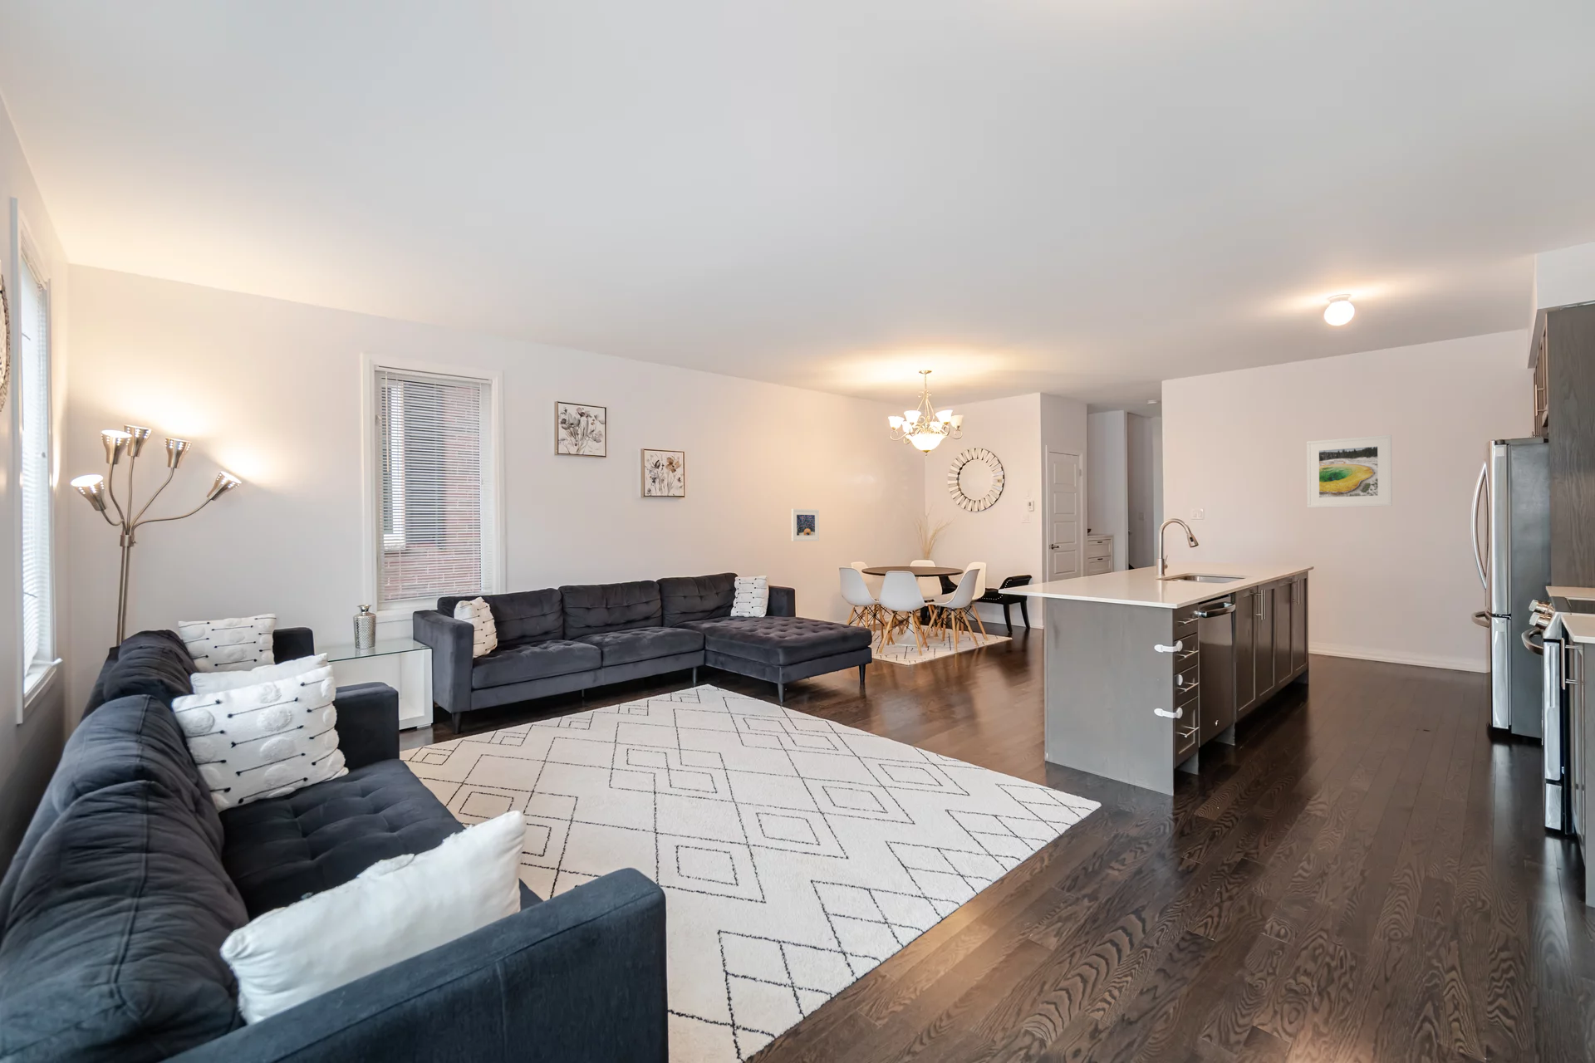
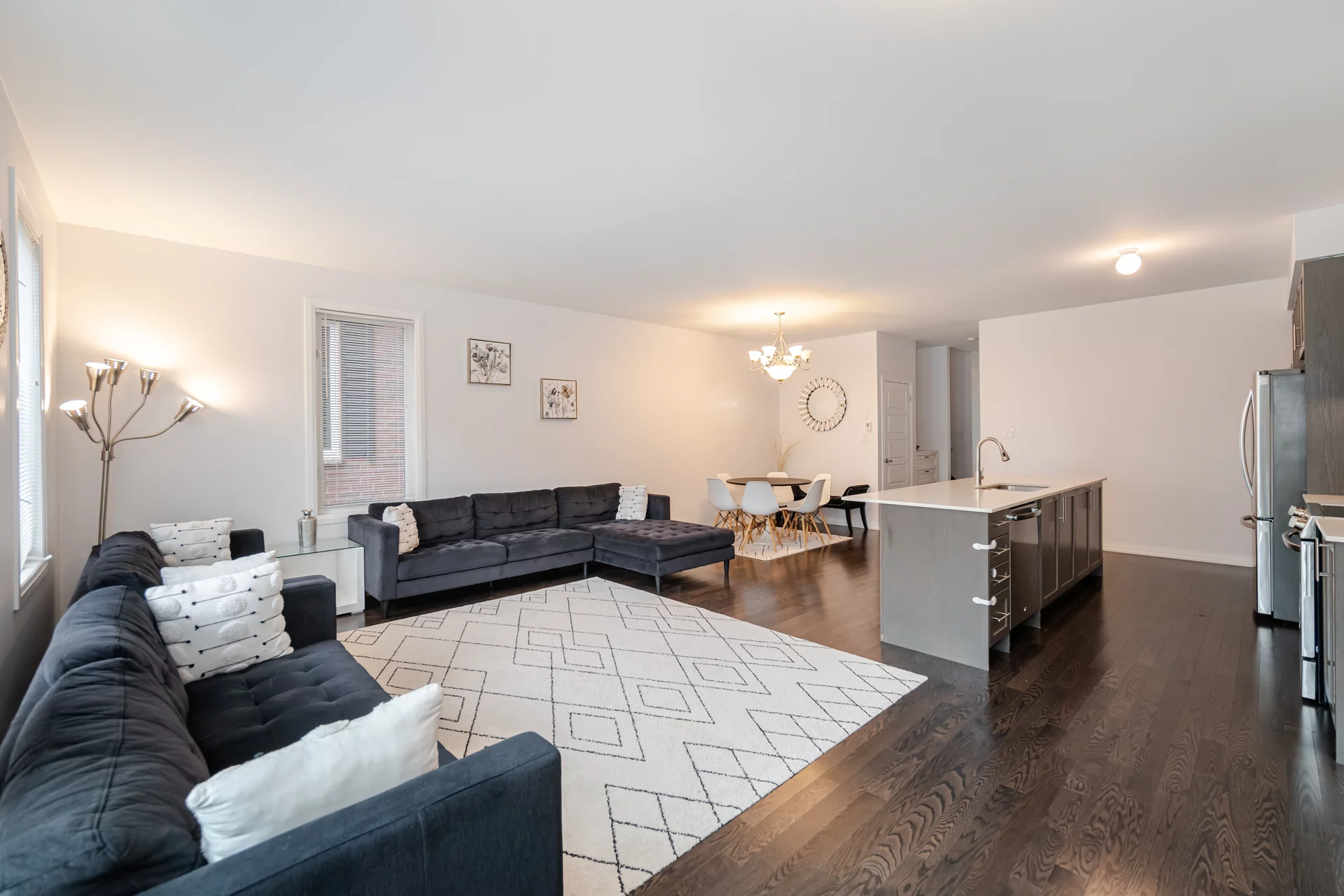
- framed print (805, 524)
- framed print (1347, 472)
